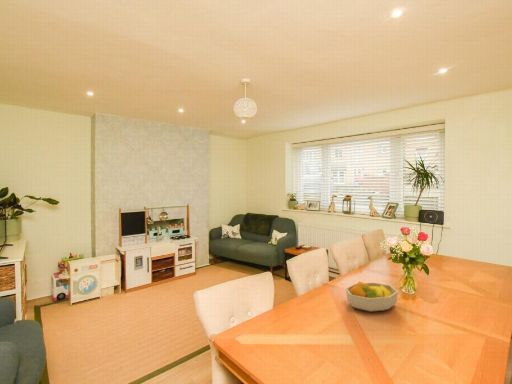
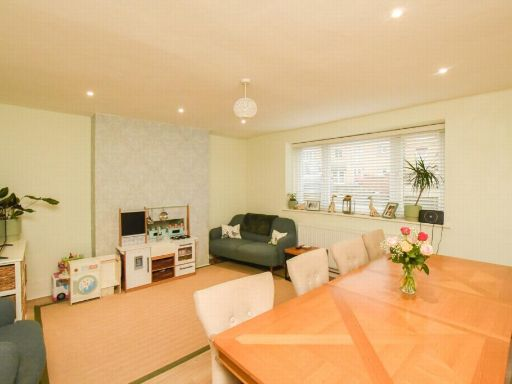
- fruit bowl (371, 294)
